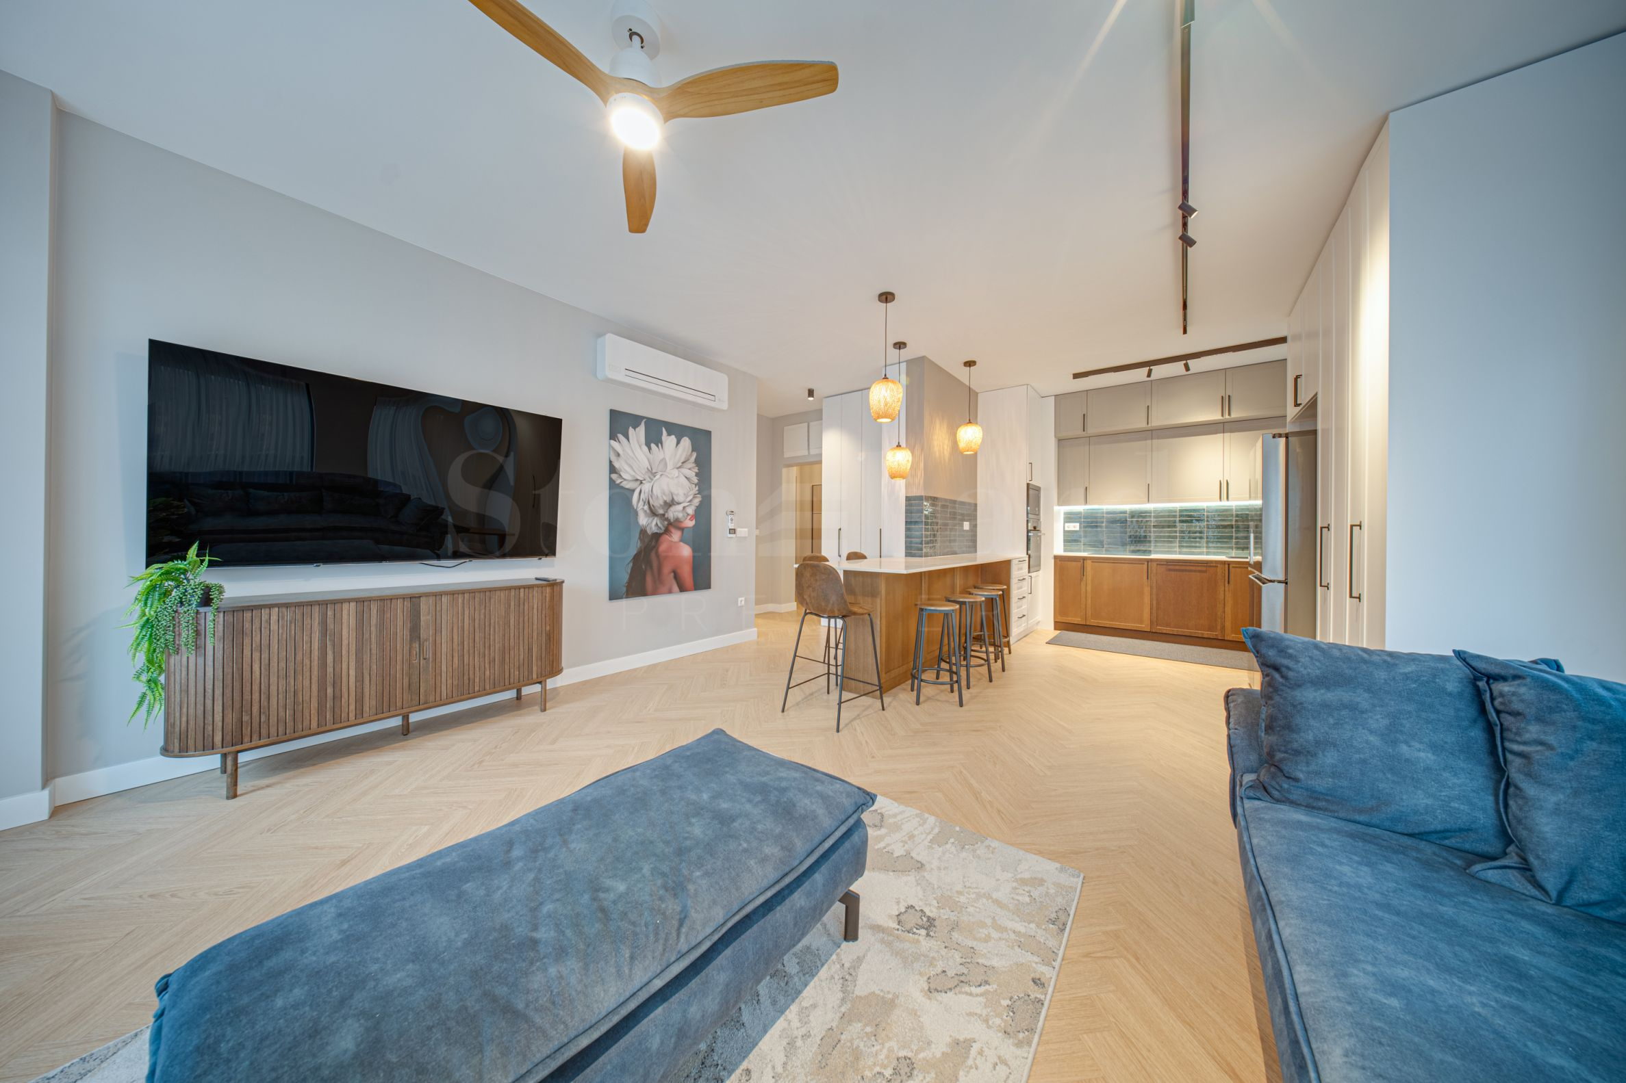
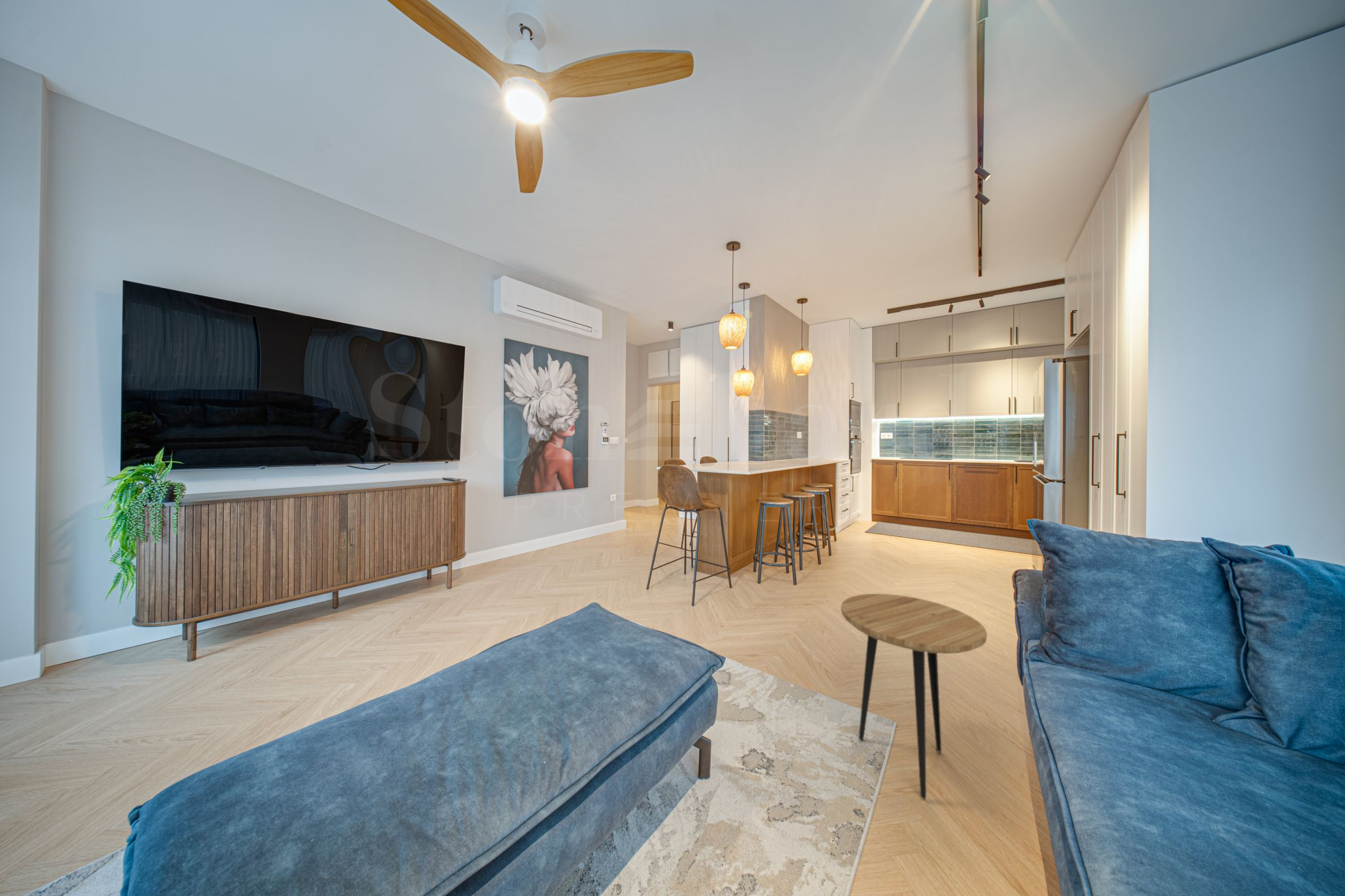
+ side table (914, 686)
